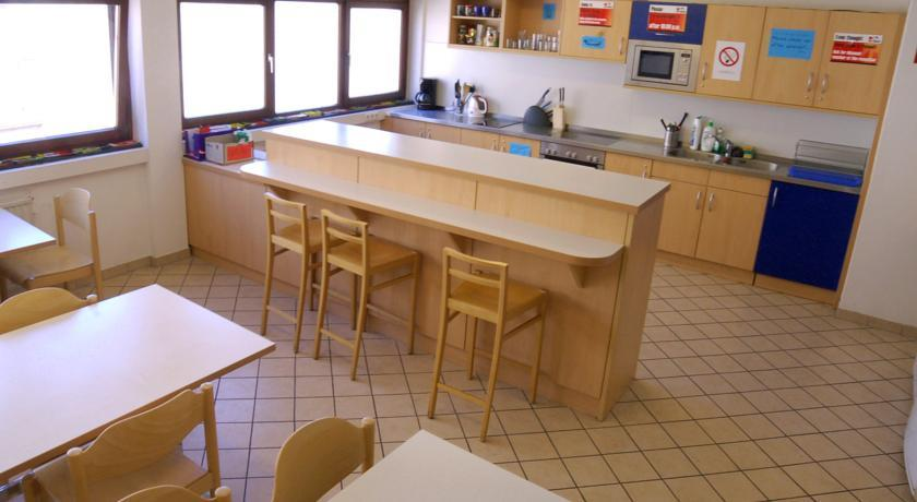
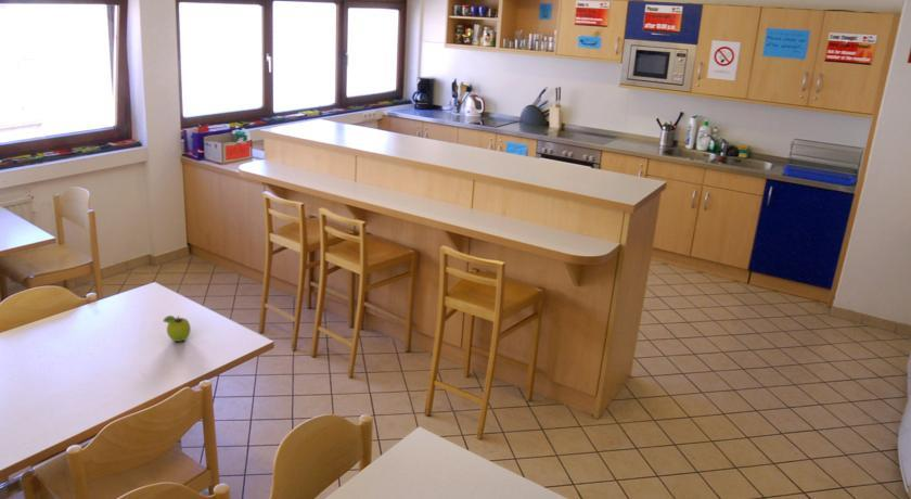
+ fruit (177, 328)
